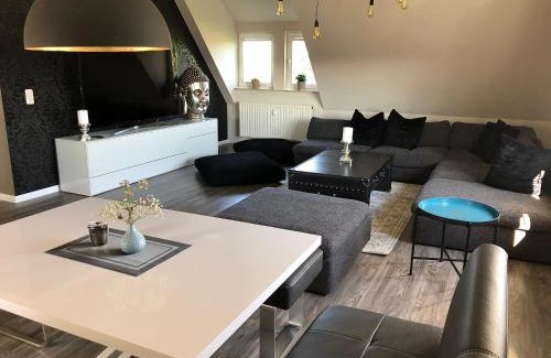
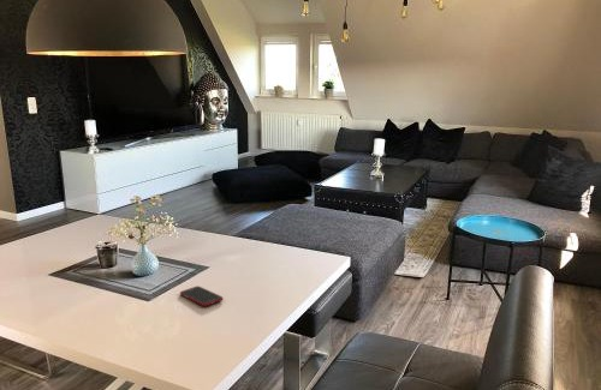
+ cell phone (201, 295)
